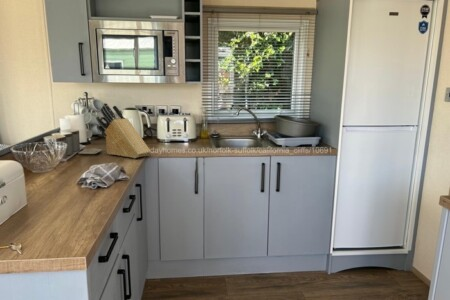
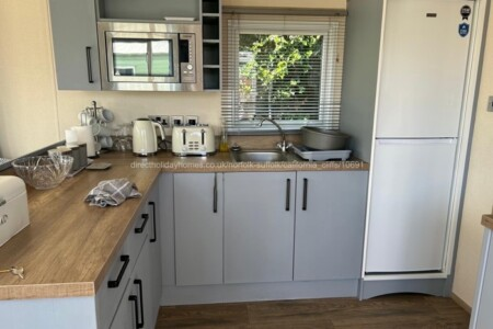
- knife block (122, 129)
